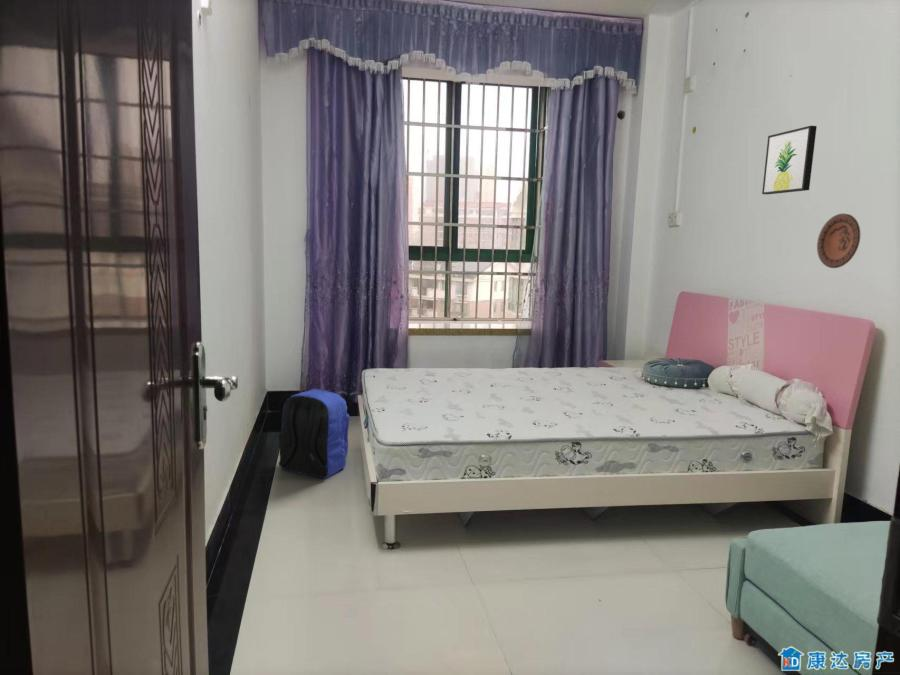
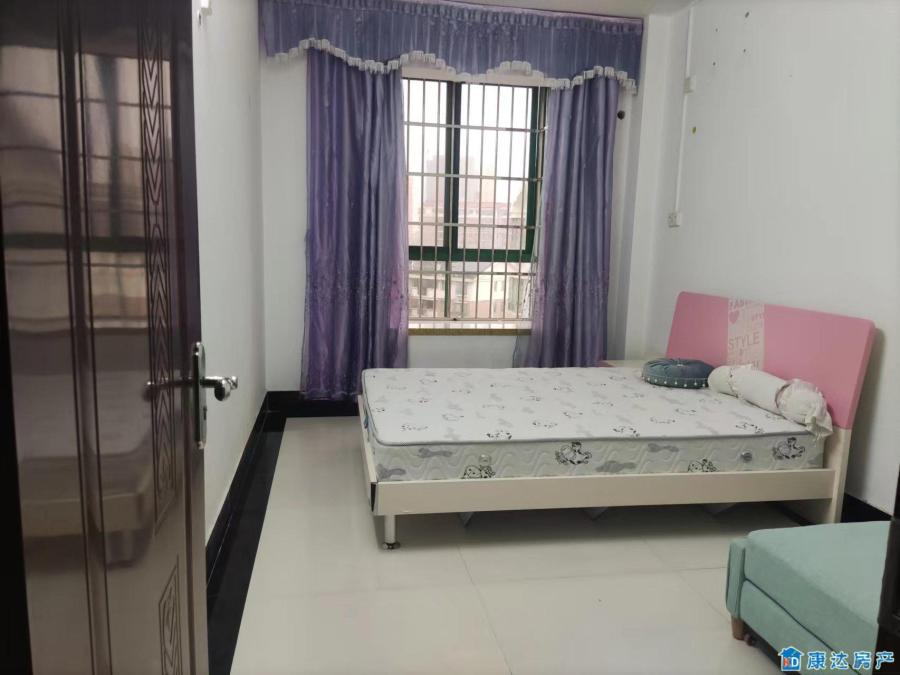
- backpack (316, 427)
- decorative plate (838, 241)
- wall art (787, 161)
